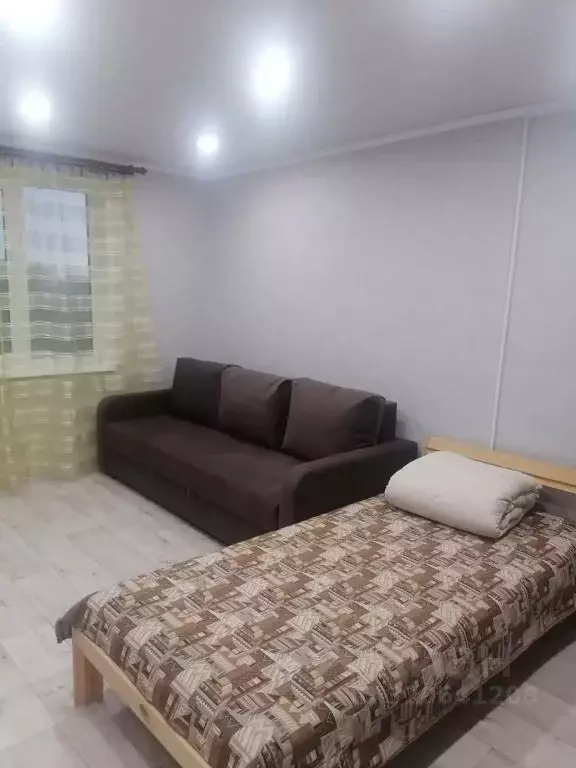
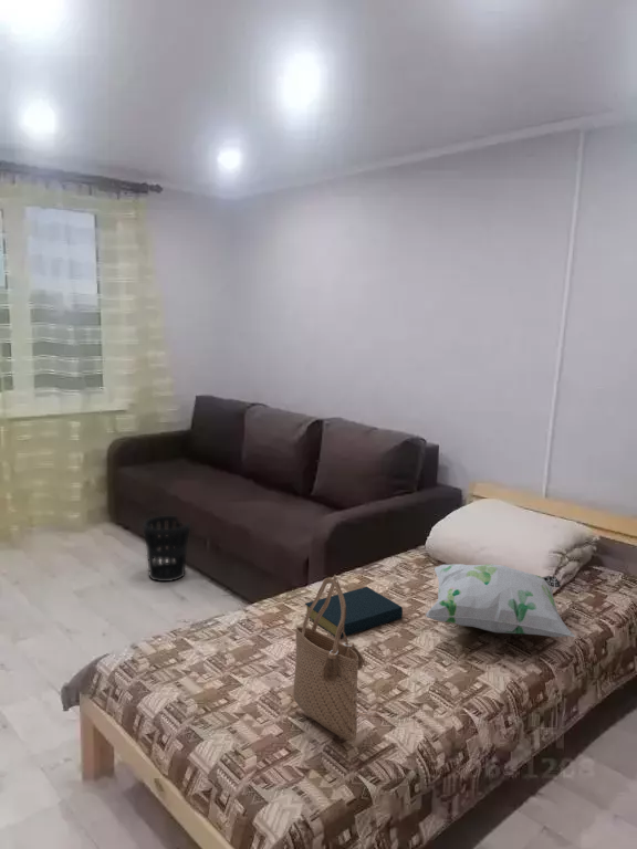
+ tote bag (326, 653)
+ wastebasket (167, 549)
+ decorative pillow (497, 596)
+ hardback book (353, 610)
